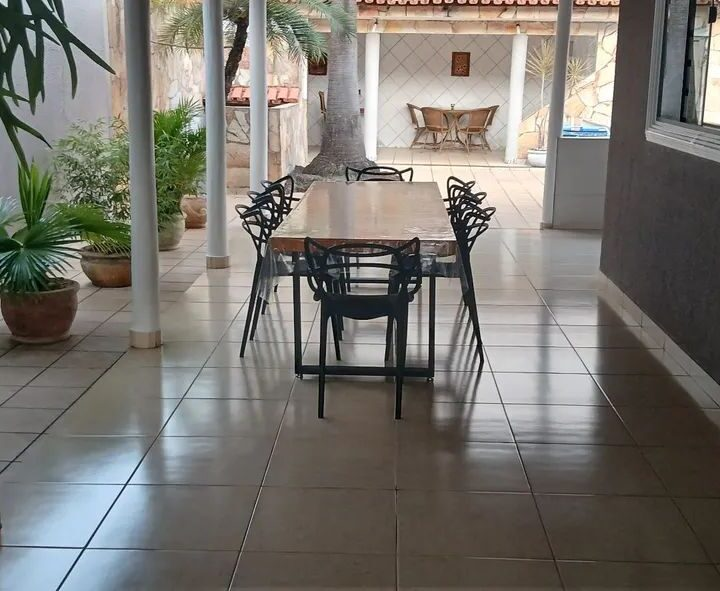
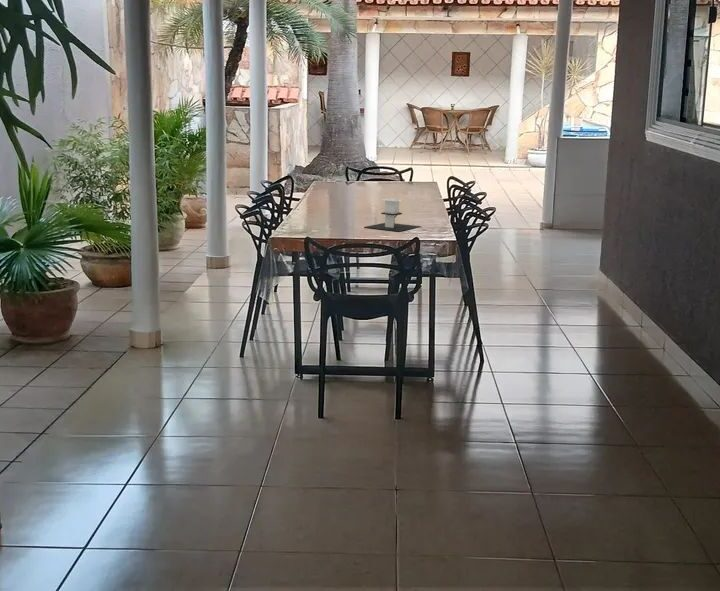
+ architectural model (392, 212)
